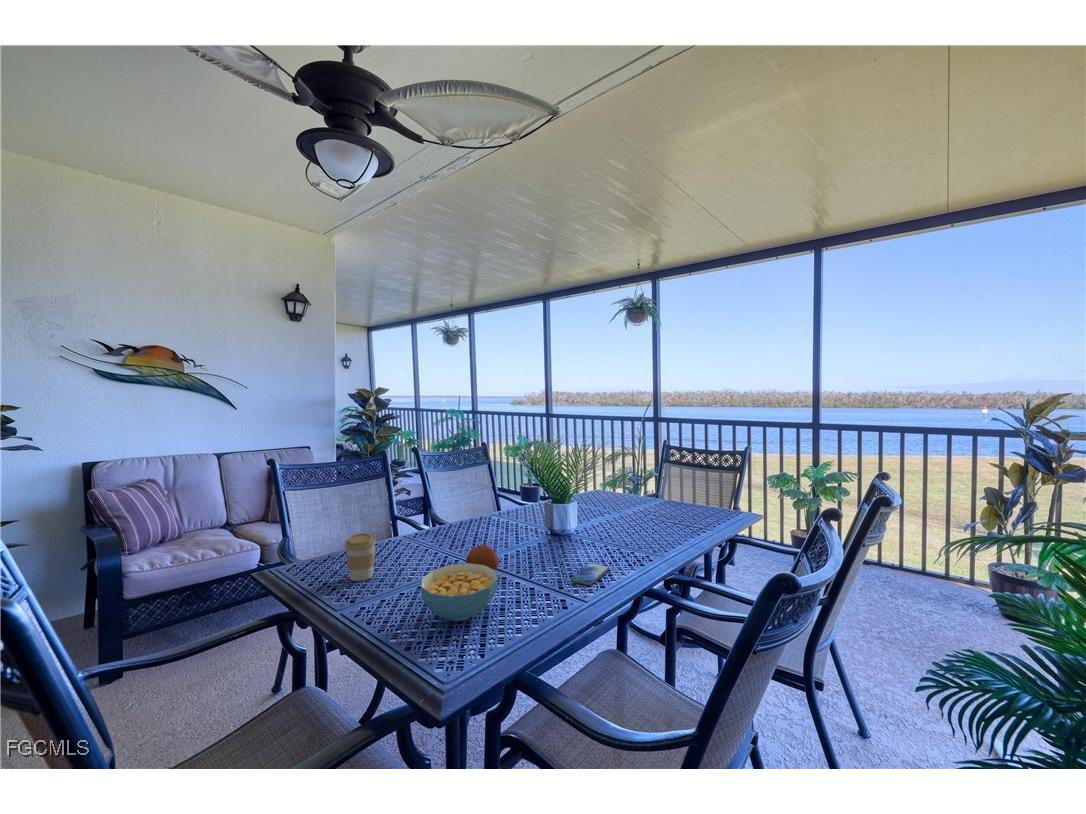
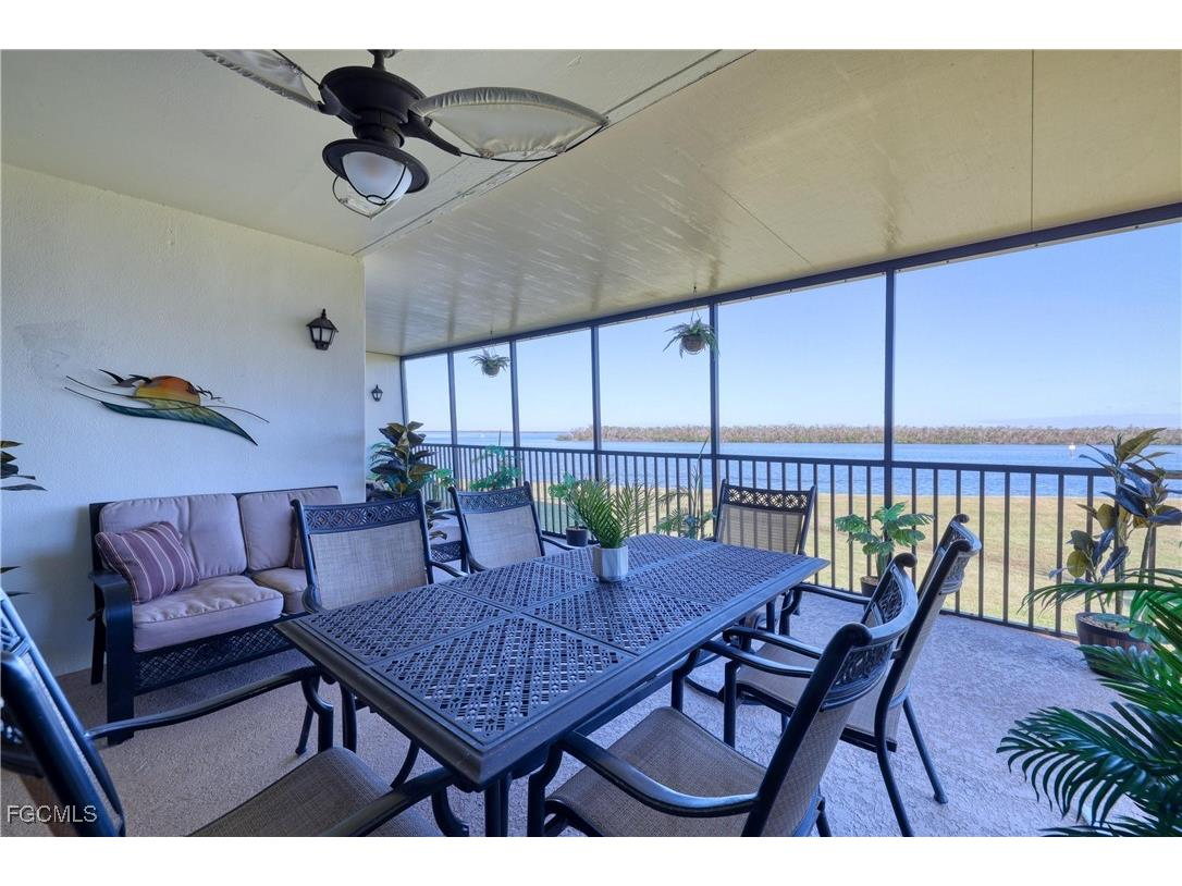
- coffee cup (360, 556)
- fruit (482, 560)
- cereal bowl (460, 596)
- smartphone (590, 573)
